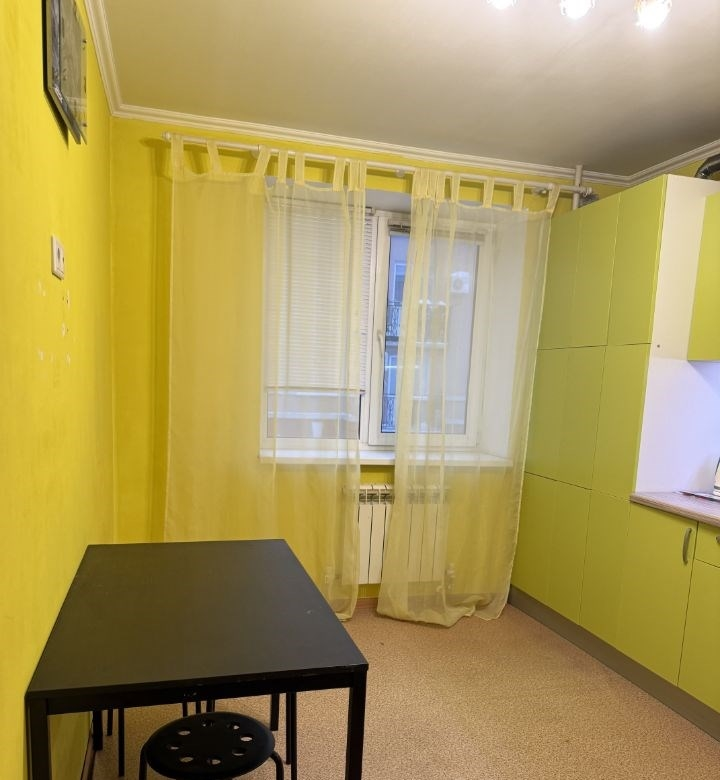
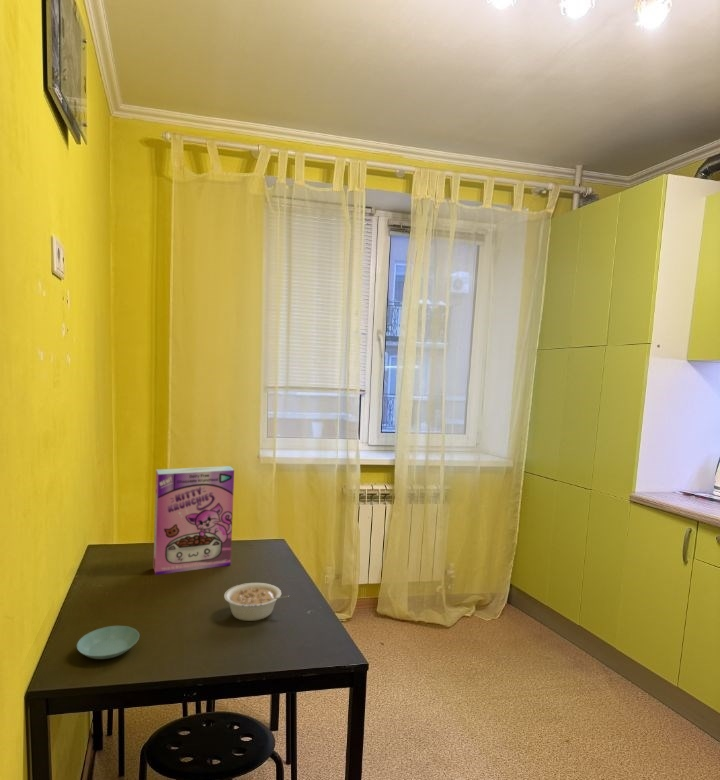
+ saucer (108, 644)
+ legume (255, 600)
+ cereal box (194, 517)
